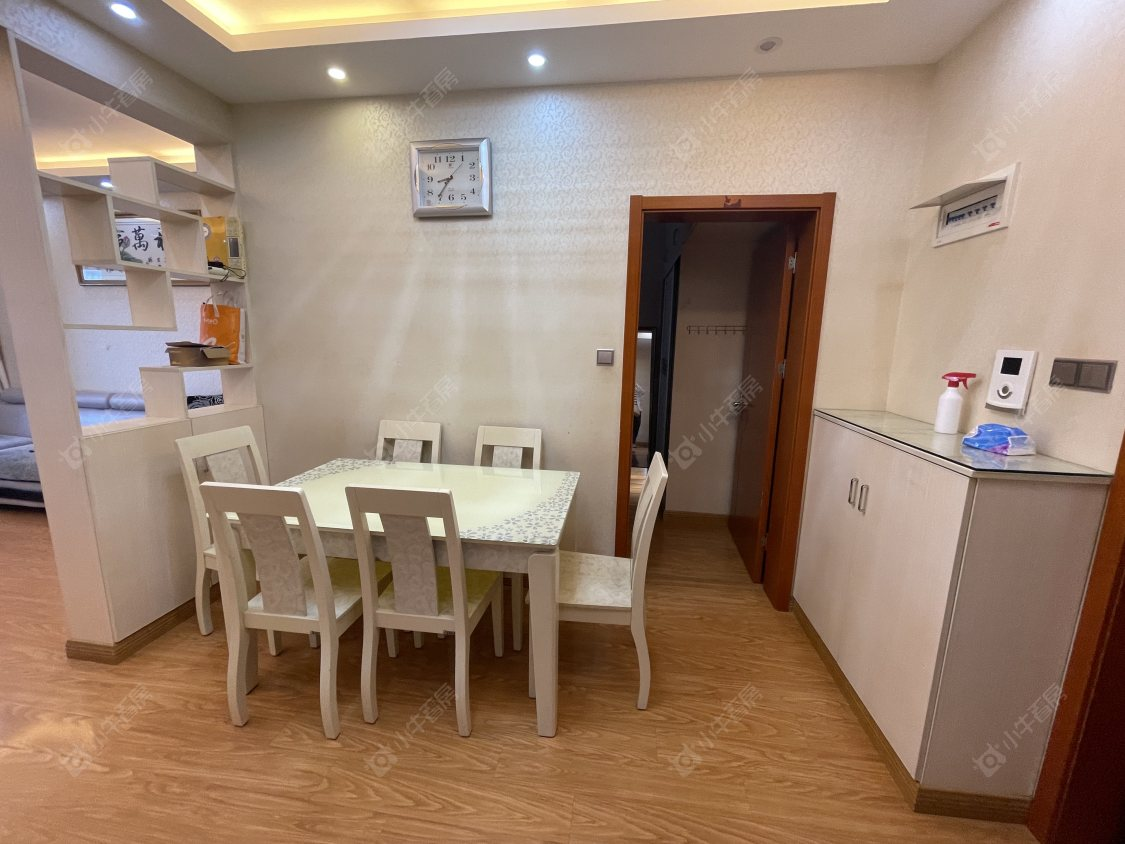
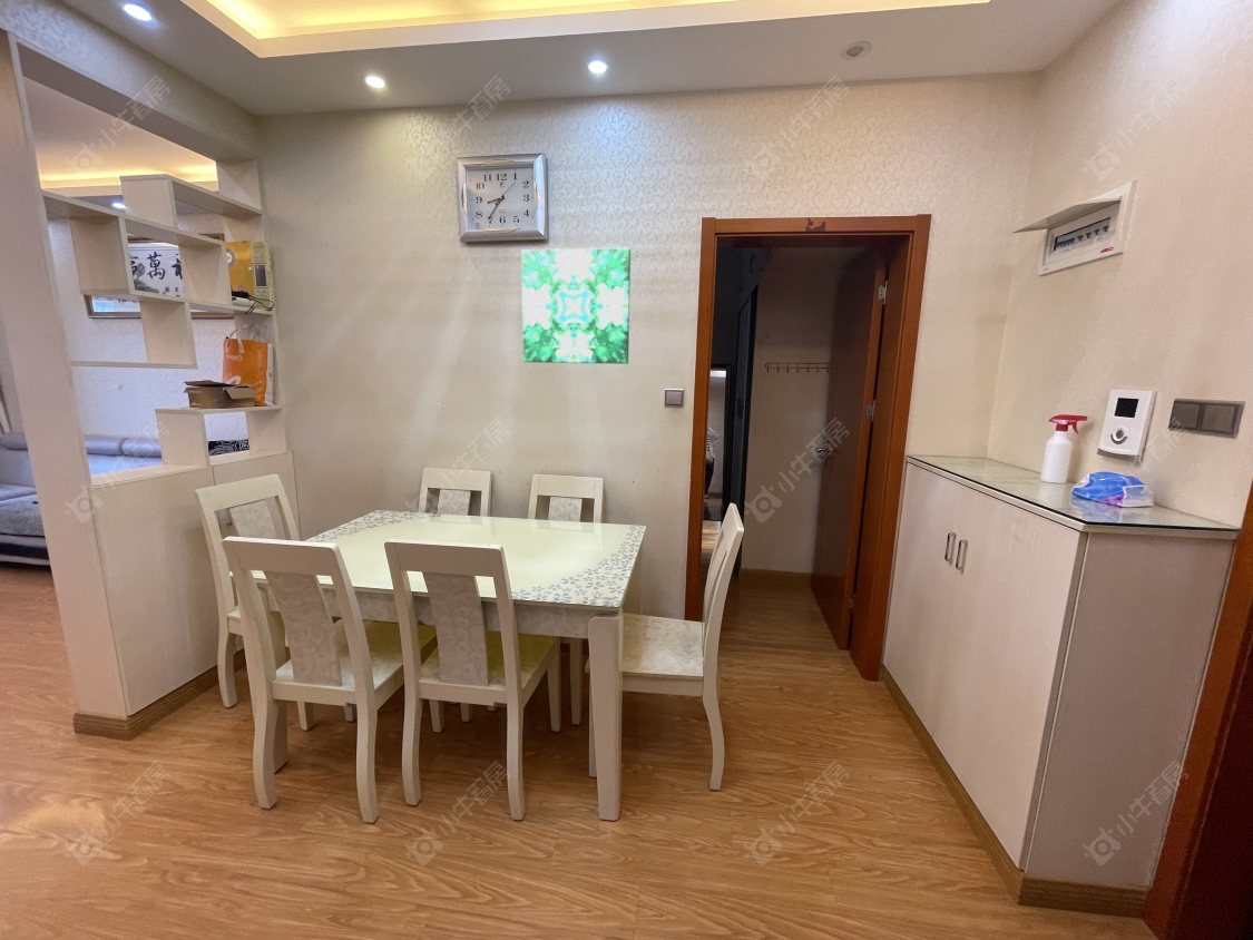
+ wall art (575, 307)
